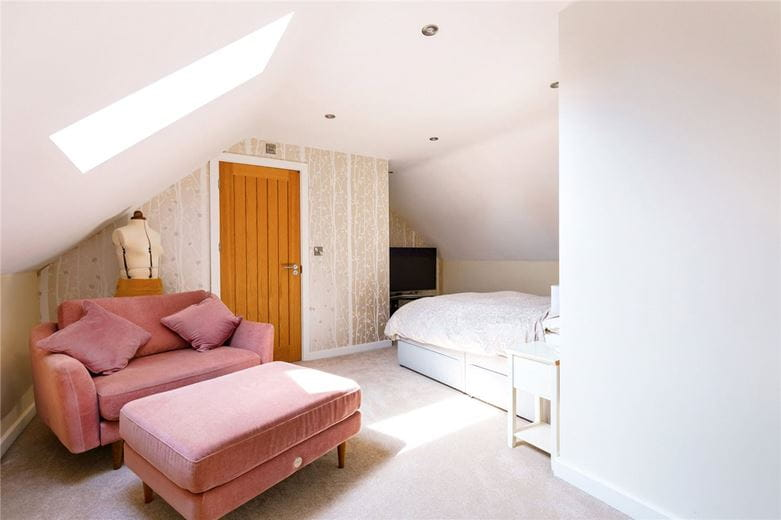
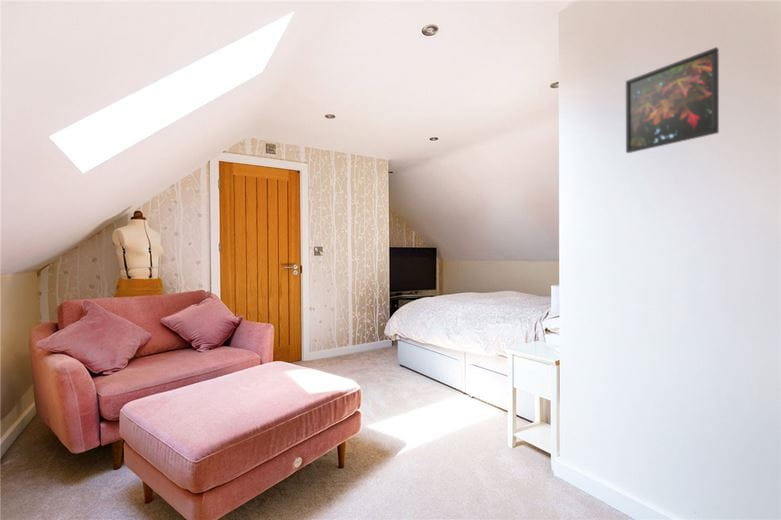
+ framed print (668, 104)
